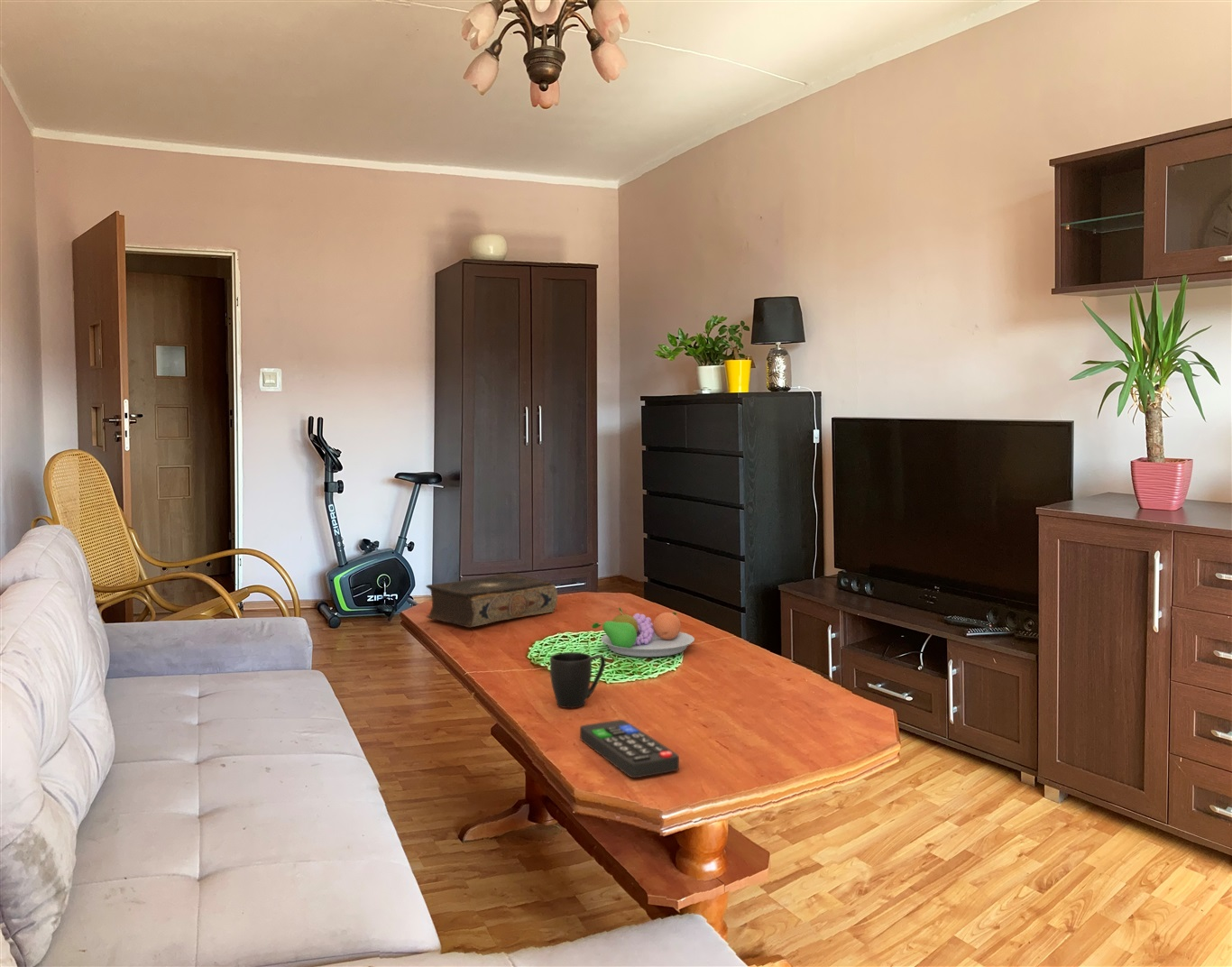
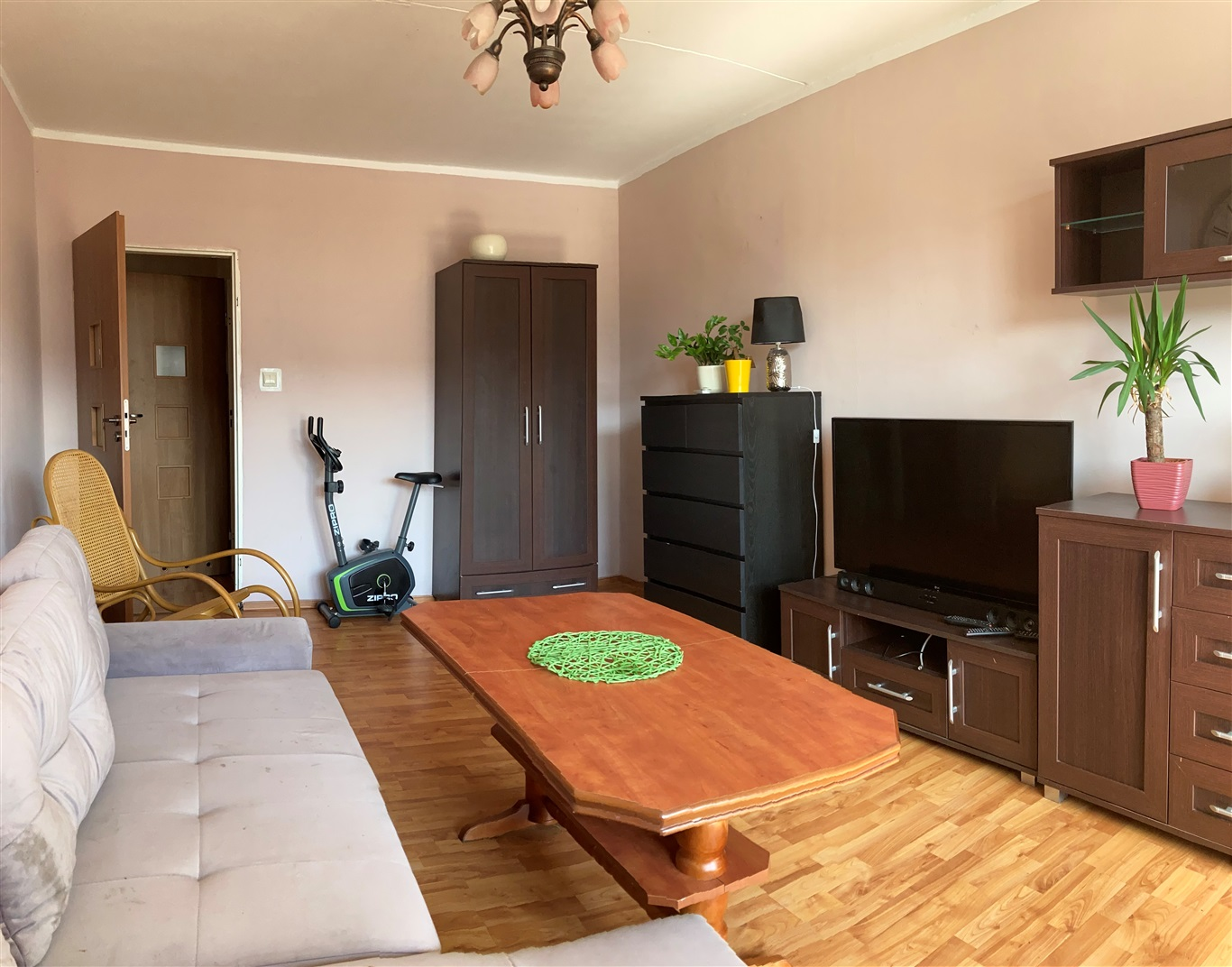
- fruit bowl (643, 629)
- book (492, 598)
- mug (579, 679)
- remote control (627, 745)
